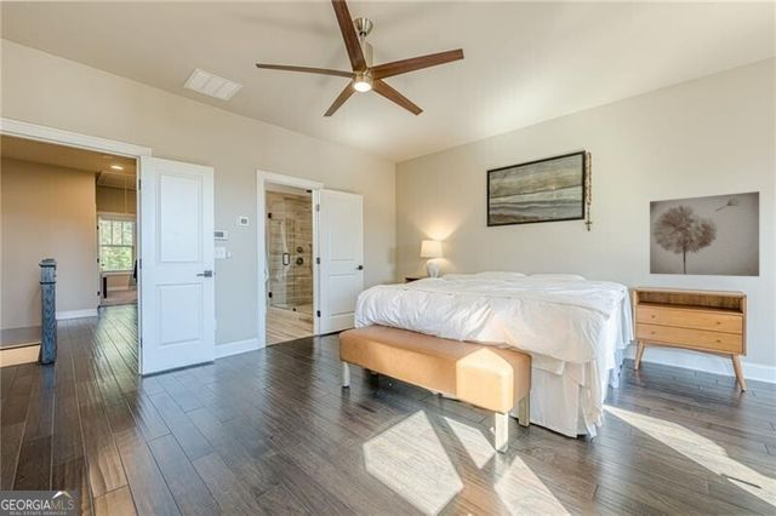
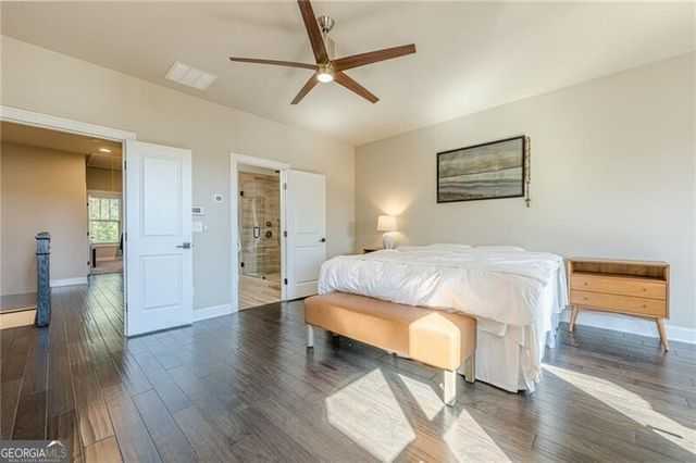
- wall art (700, 235)
